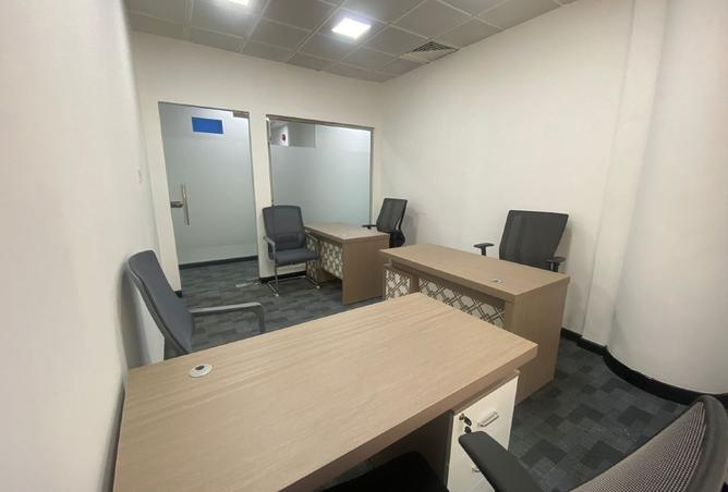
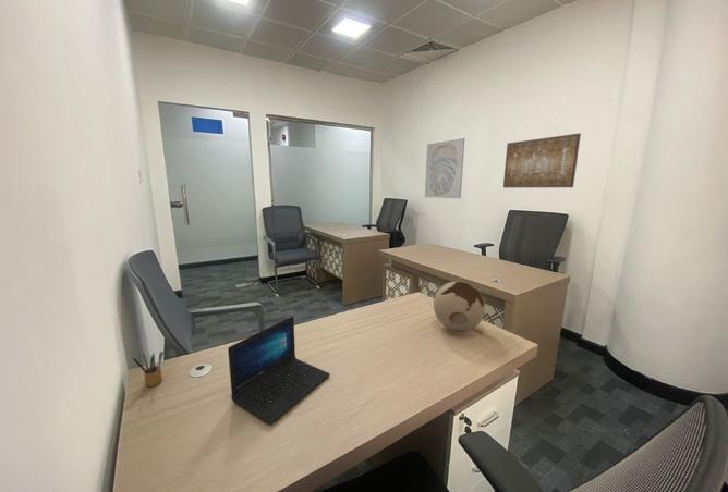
+ wall art (537, 163)
+ laptop (282, 362)
+ wall art (442, 170)
+ decorative ball (458, 306)
+ pencil box (150, 367)
